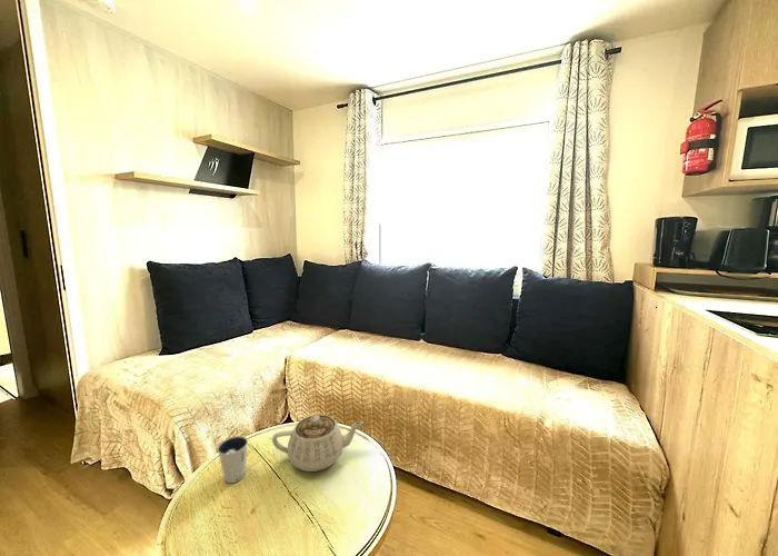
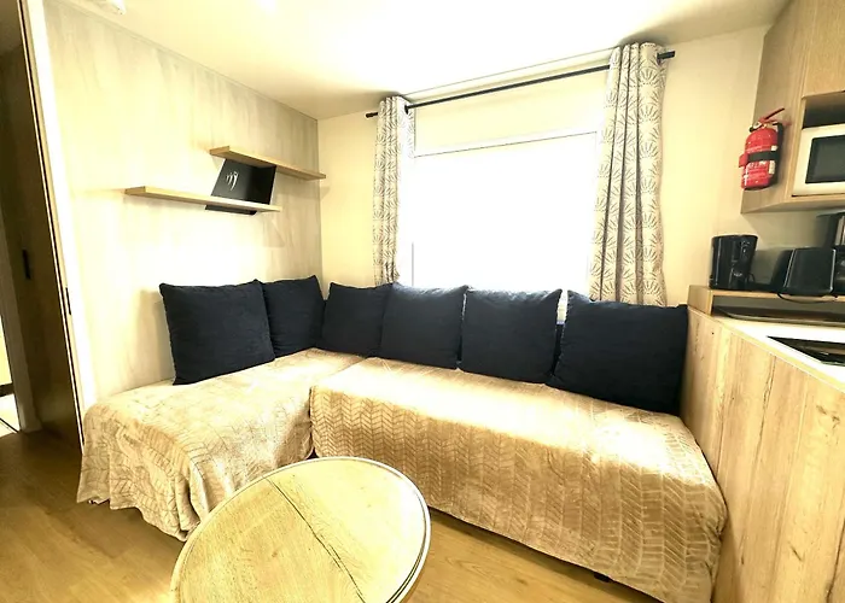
- teapot (318, 437)
- dixie cup (233, 459)
